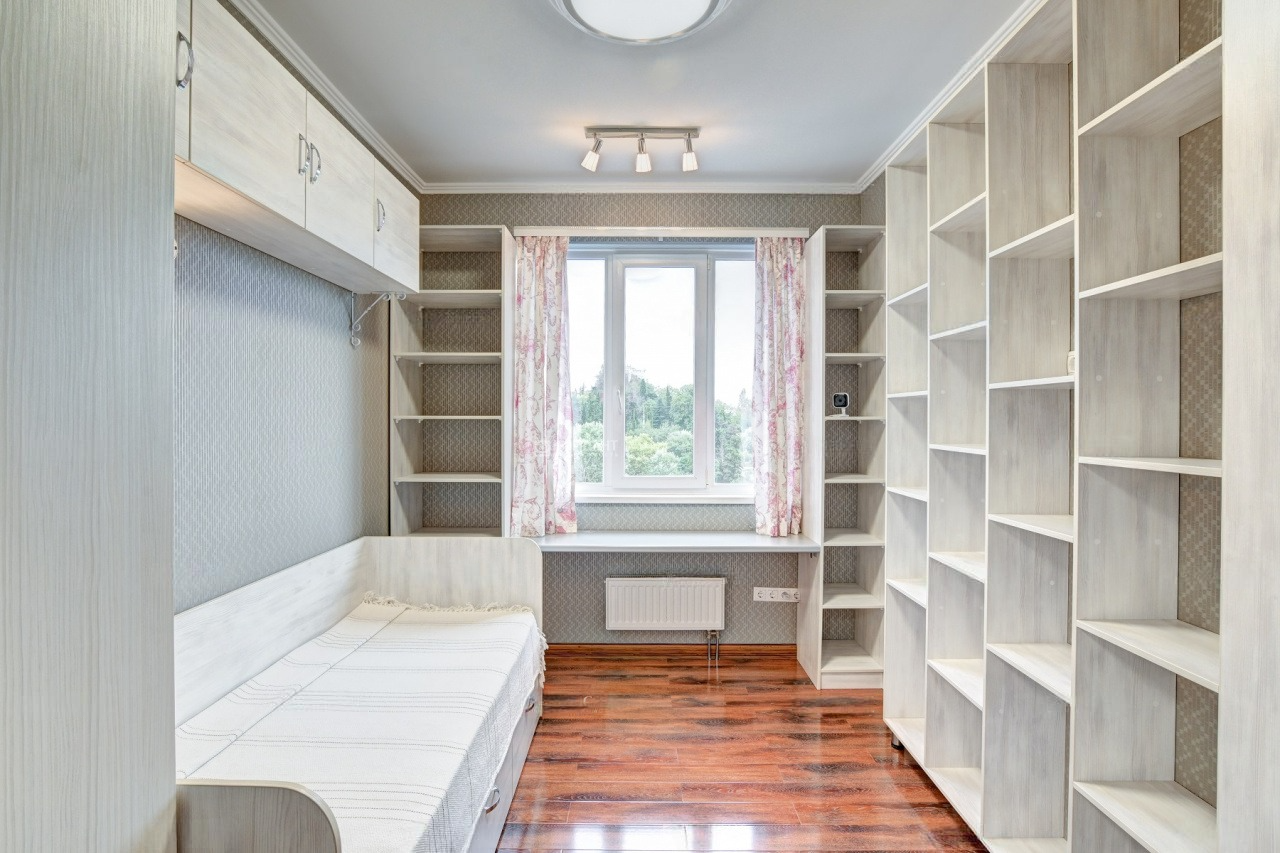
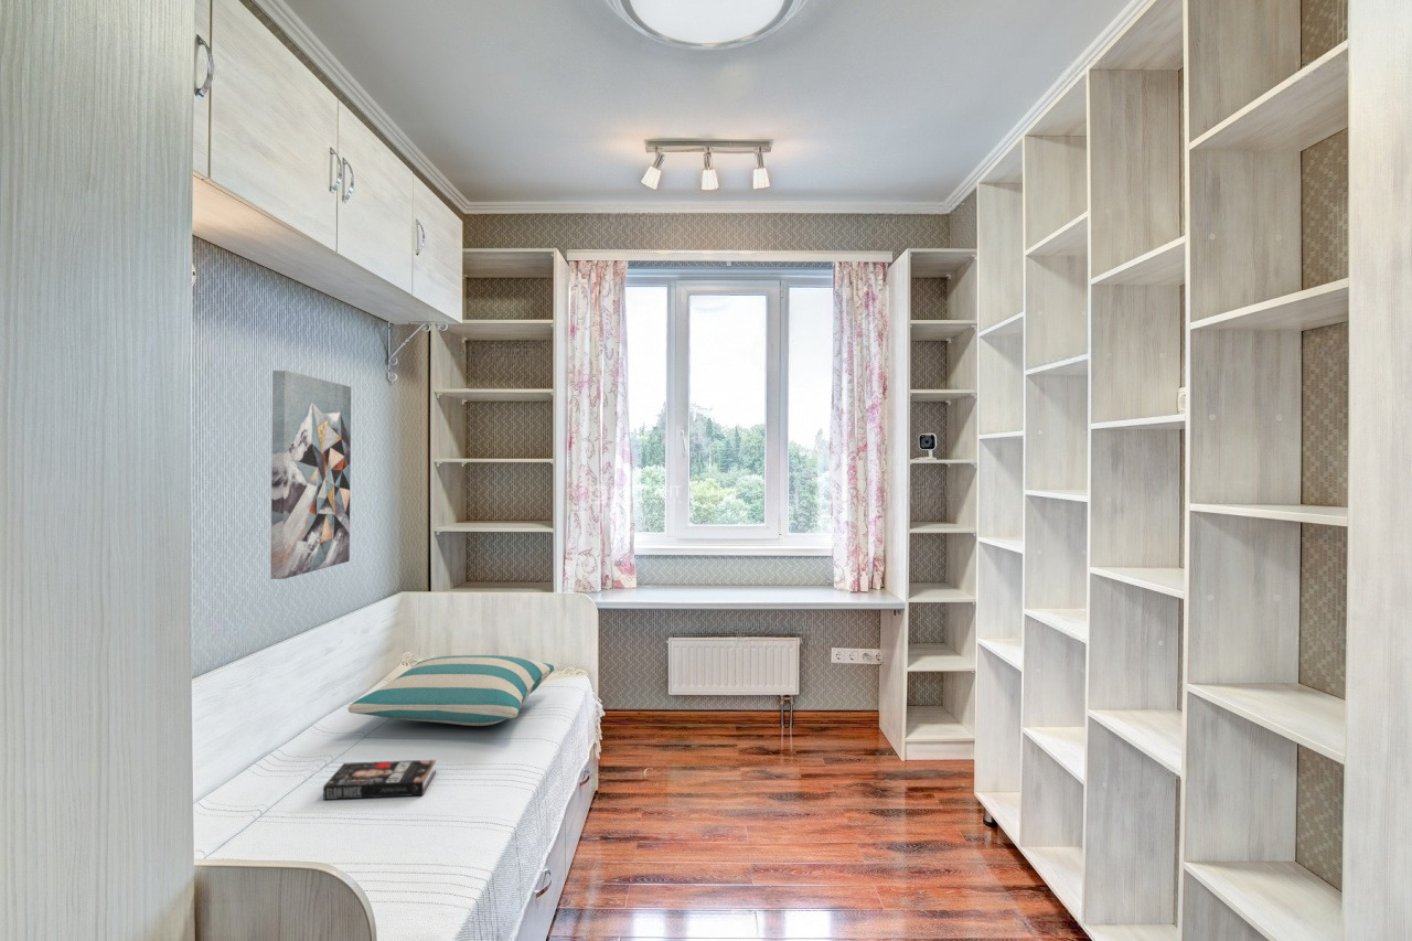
+ book (382, 778)
+ wall art (313, 473)
+ pillow (461, 688)
